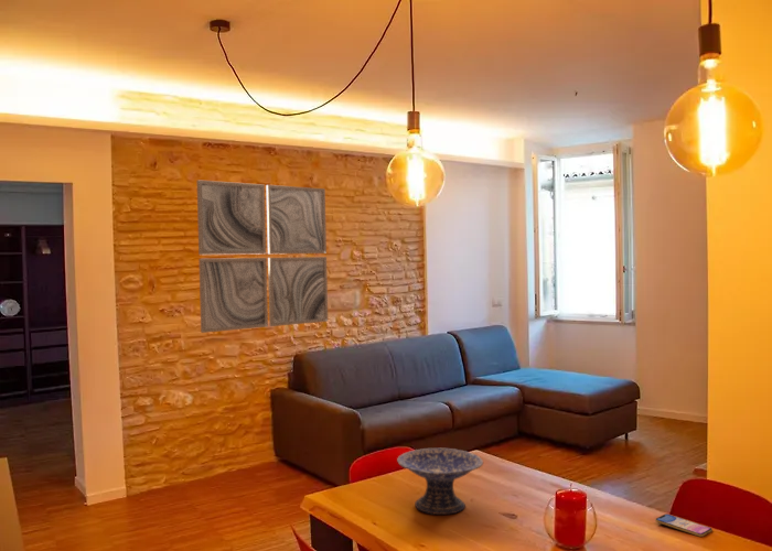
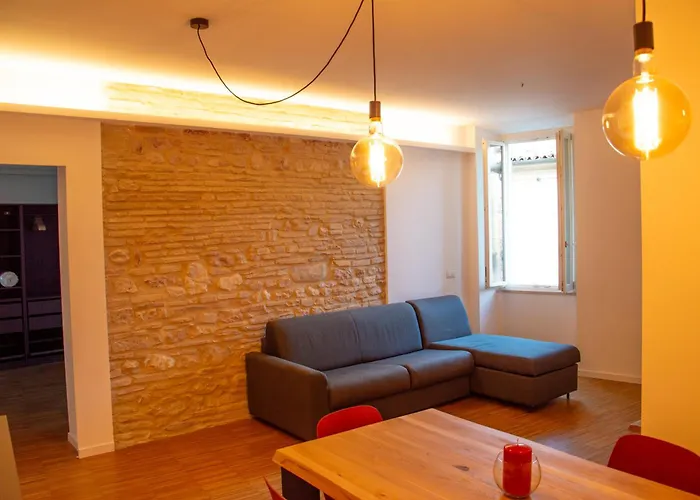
- wall art (268, 258)
- decorative bowl (440, 482)
- smartphone (683, 525)
